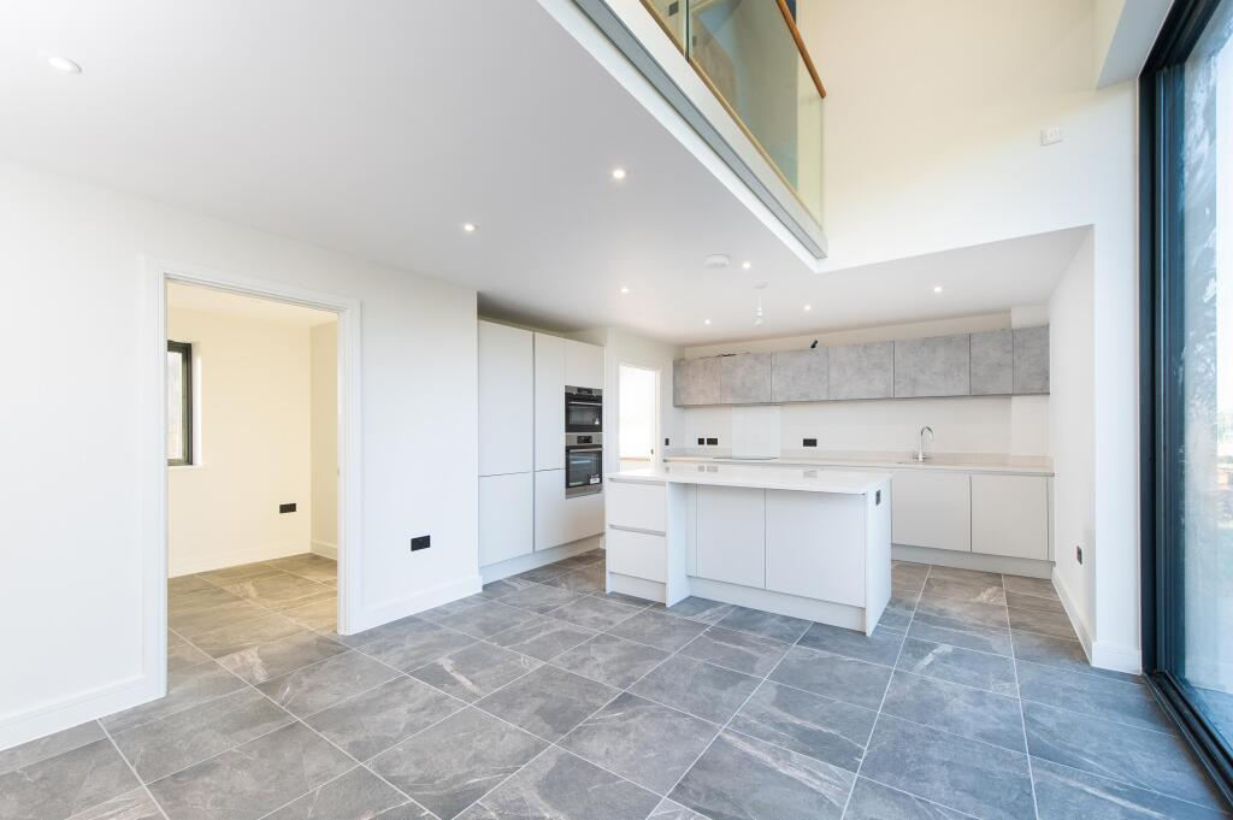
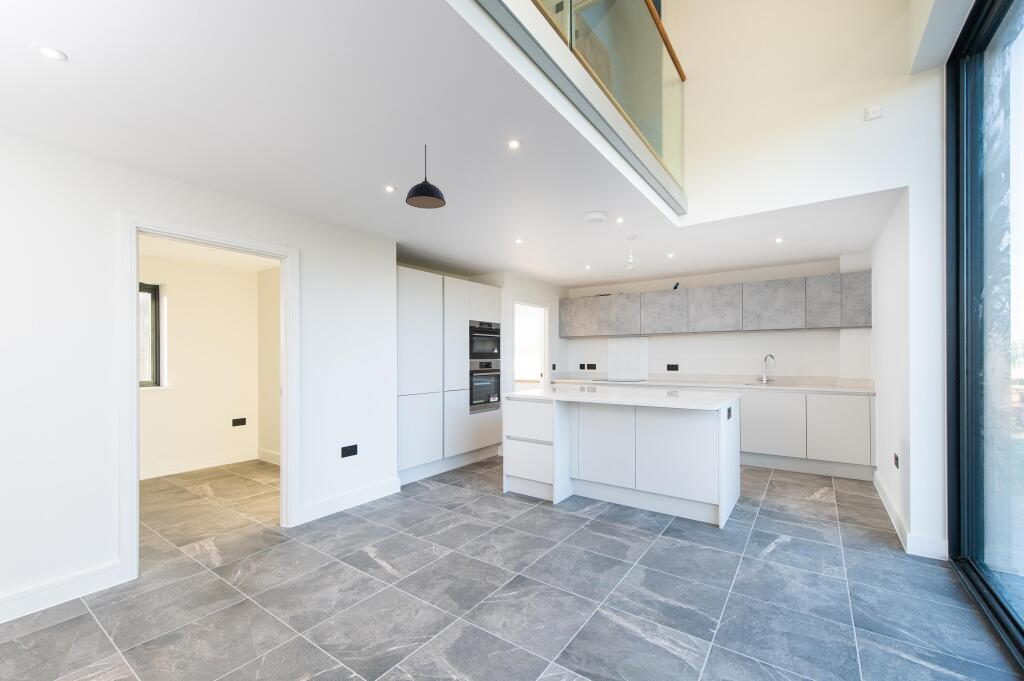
+ pendant light (425, 173)
